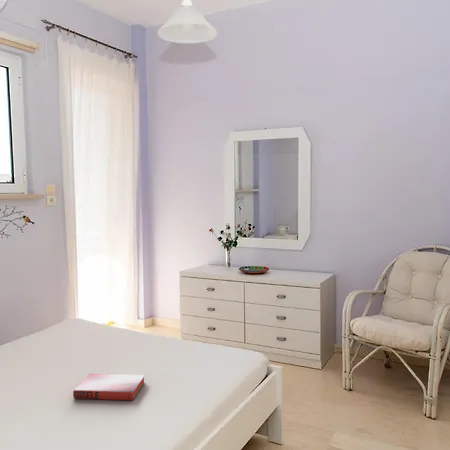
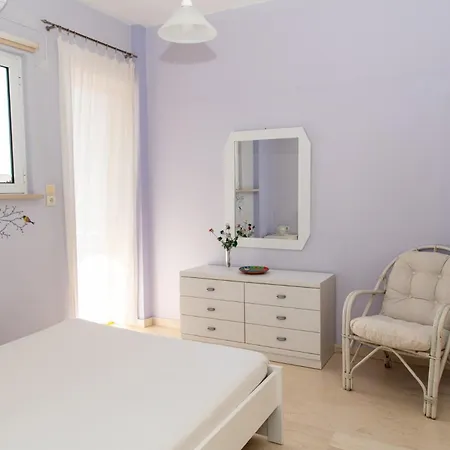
- hardback book (110, 386)
